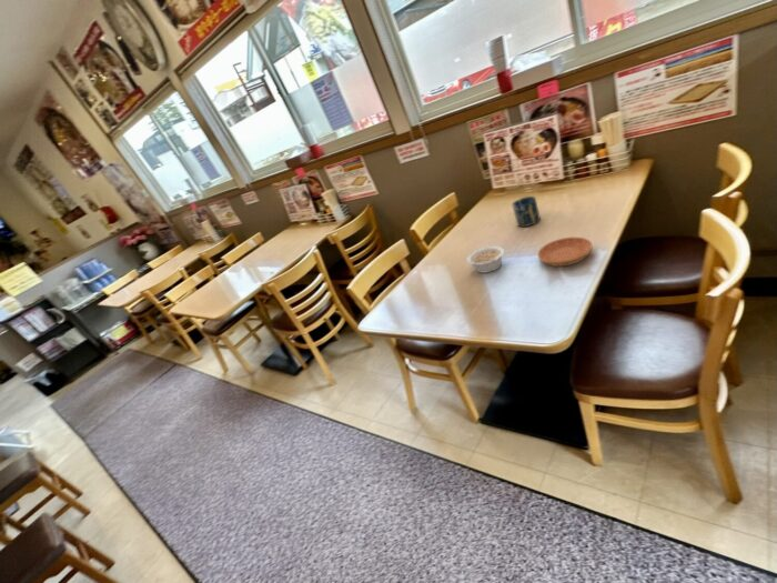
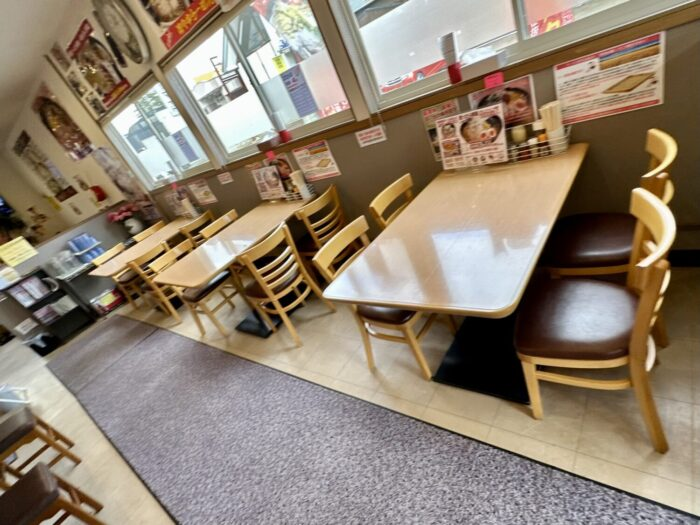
- saucer (564, 252)
- legume (487, 259)
- cup (527, 210)
